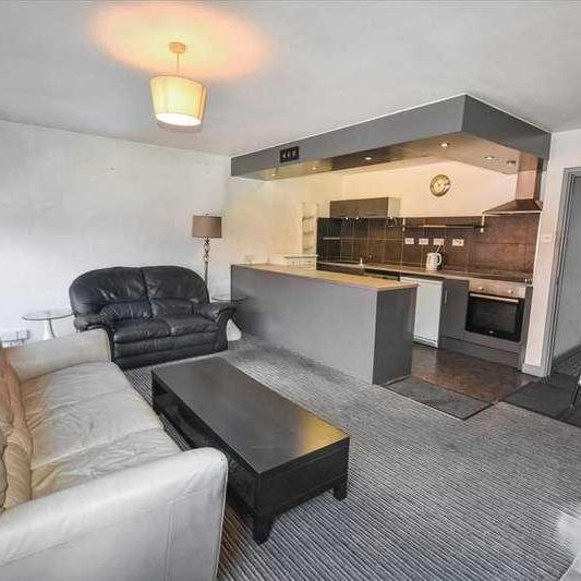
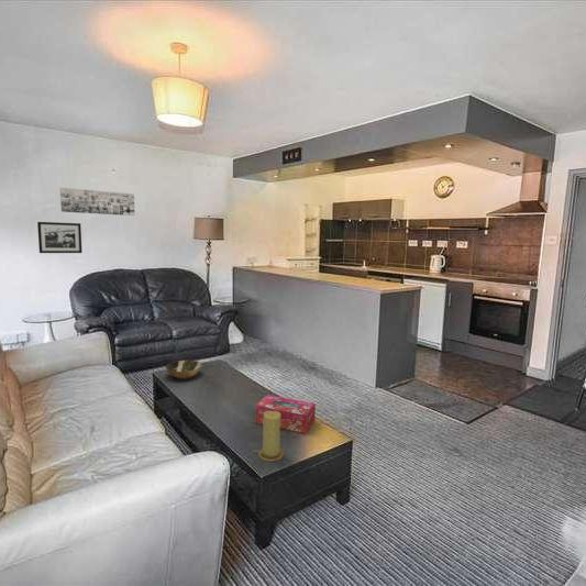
+ candle (270, 433)
+ bowl (184, 371)
+ picture frame (60, 237)
+ wall art (99, 202)
+ tissue box (285, 412)
